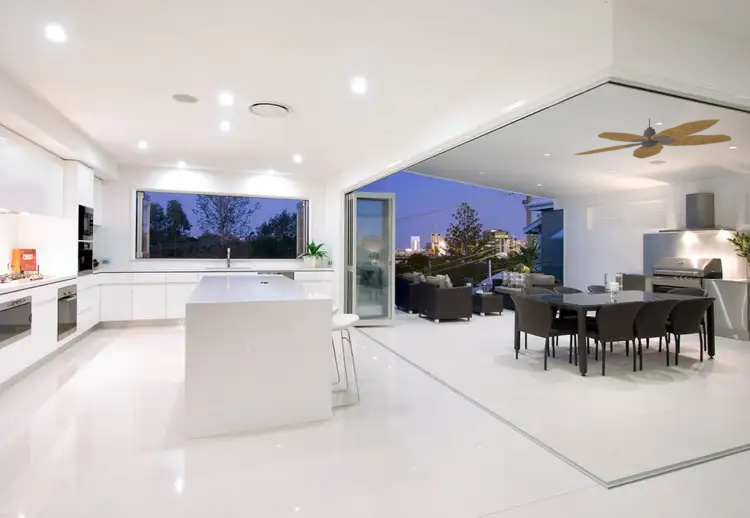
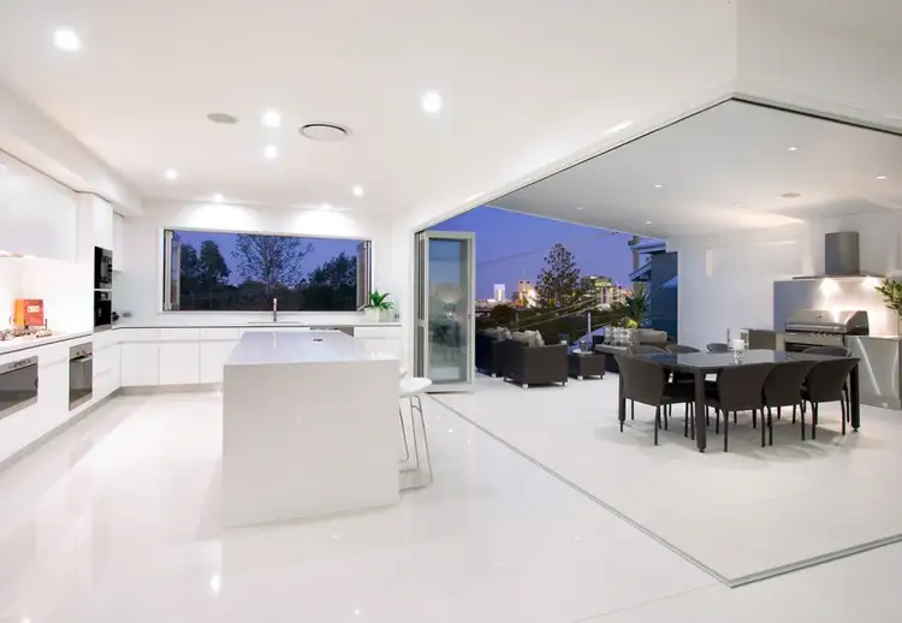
- ceiling fan (646, 134)
